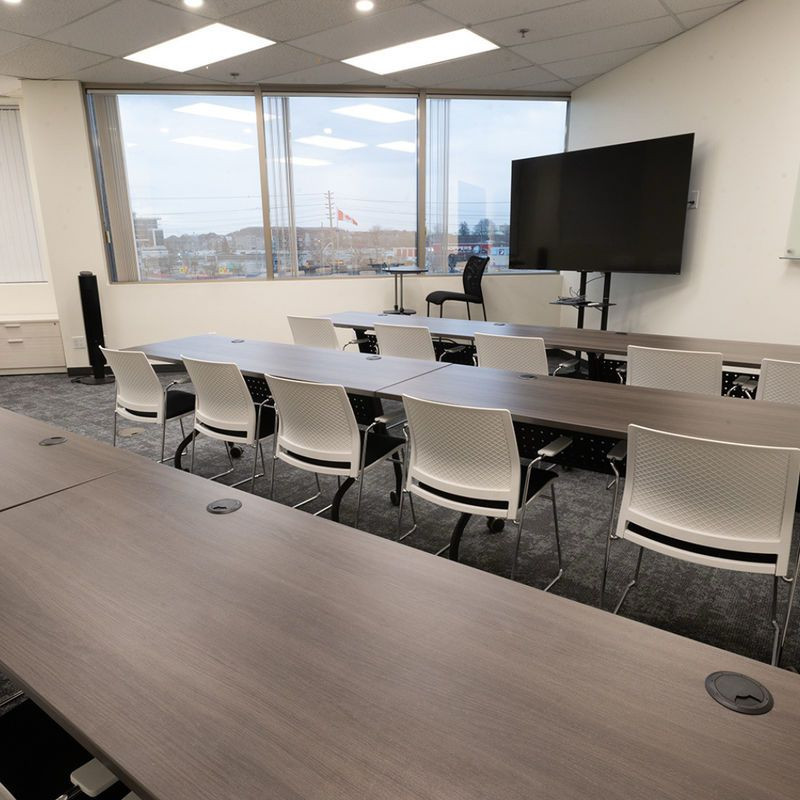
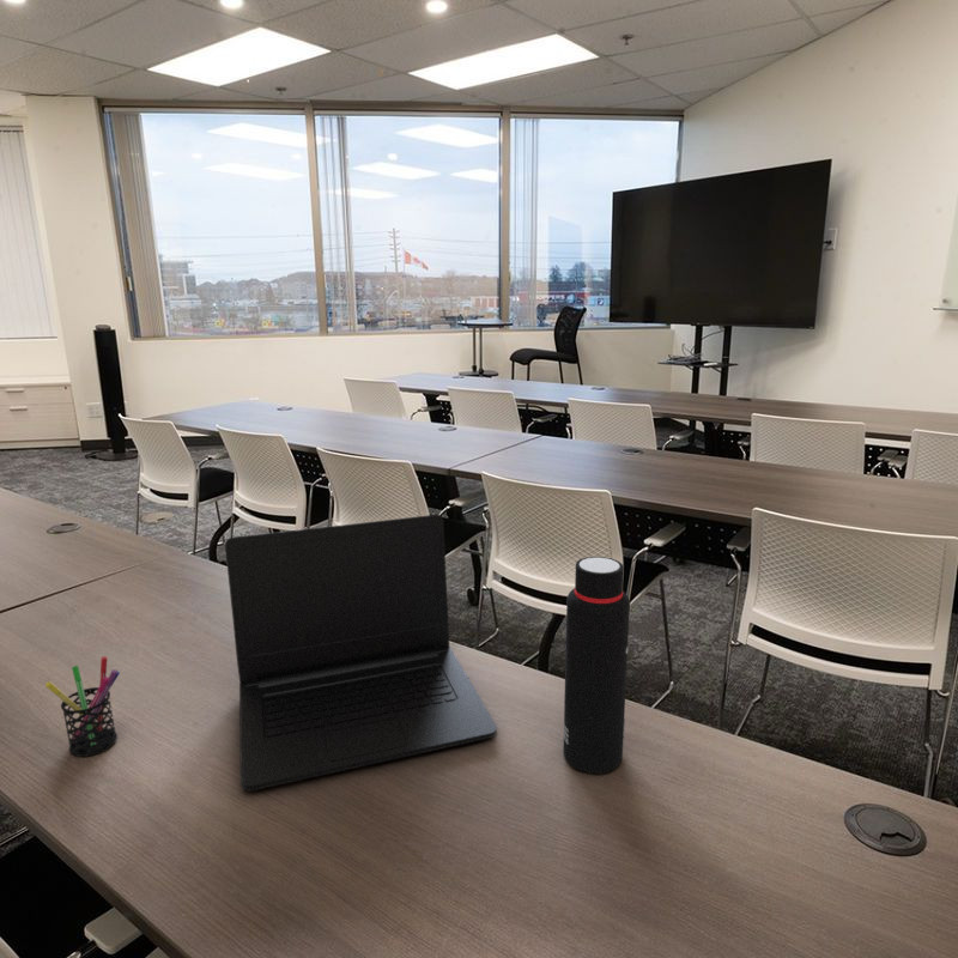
+ laptop (356, 633)
+ pen holder (87, 701)
+ water bottle (595, 660)
